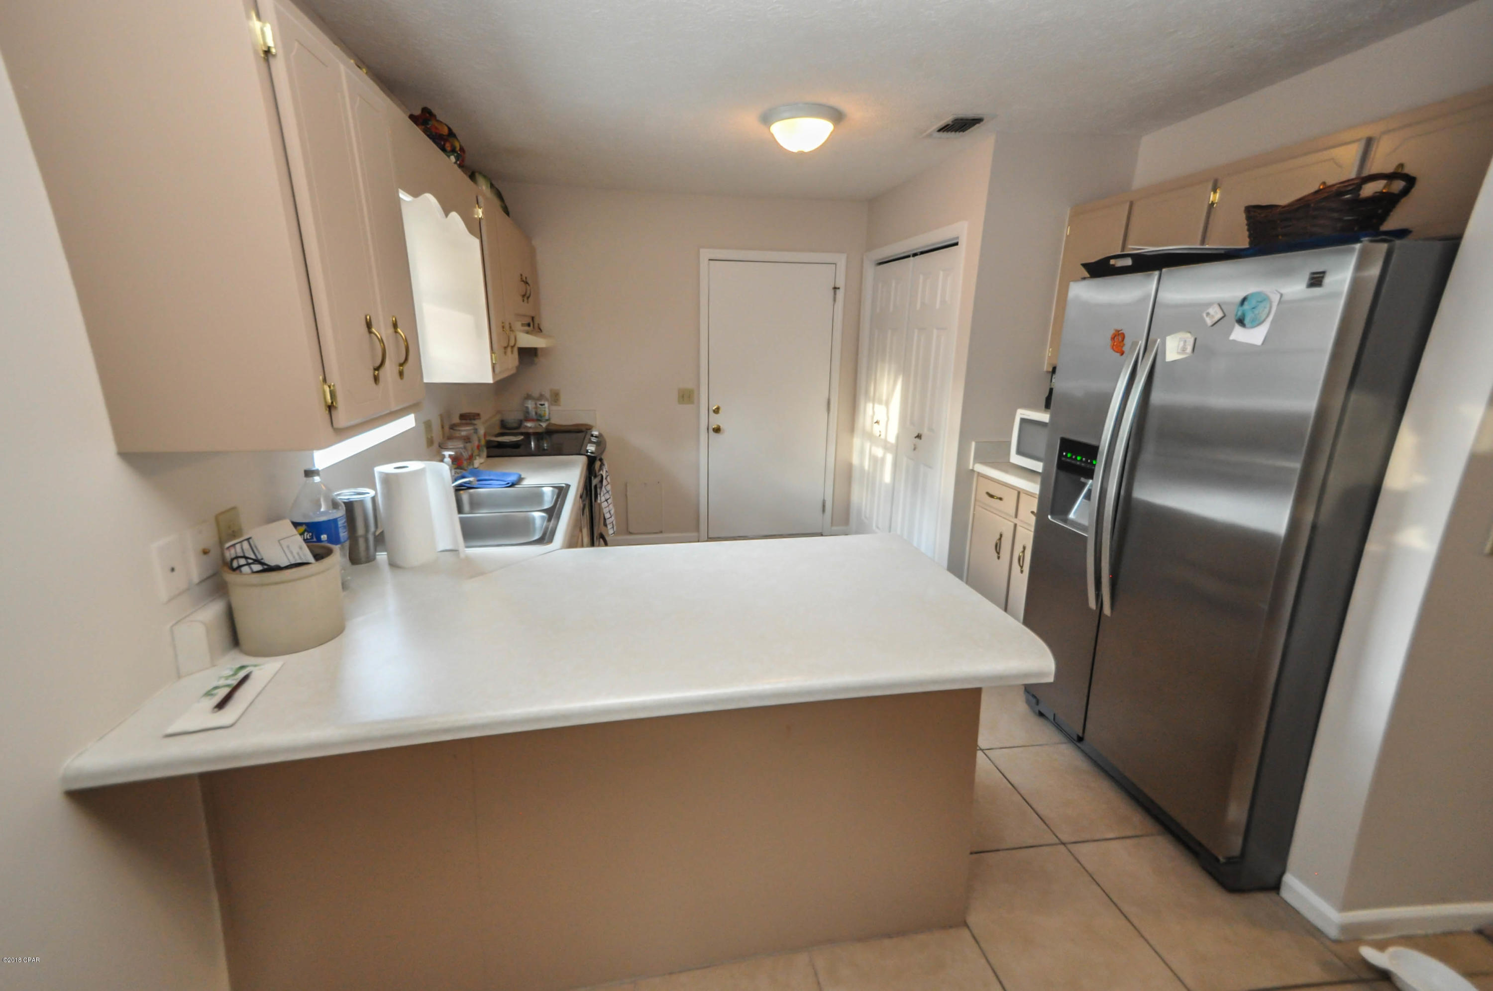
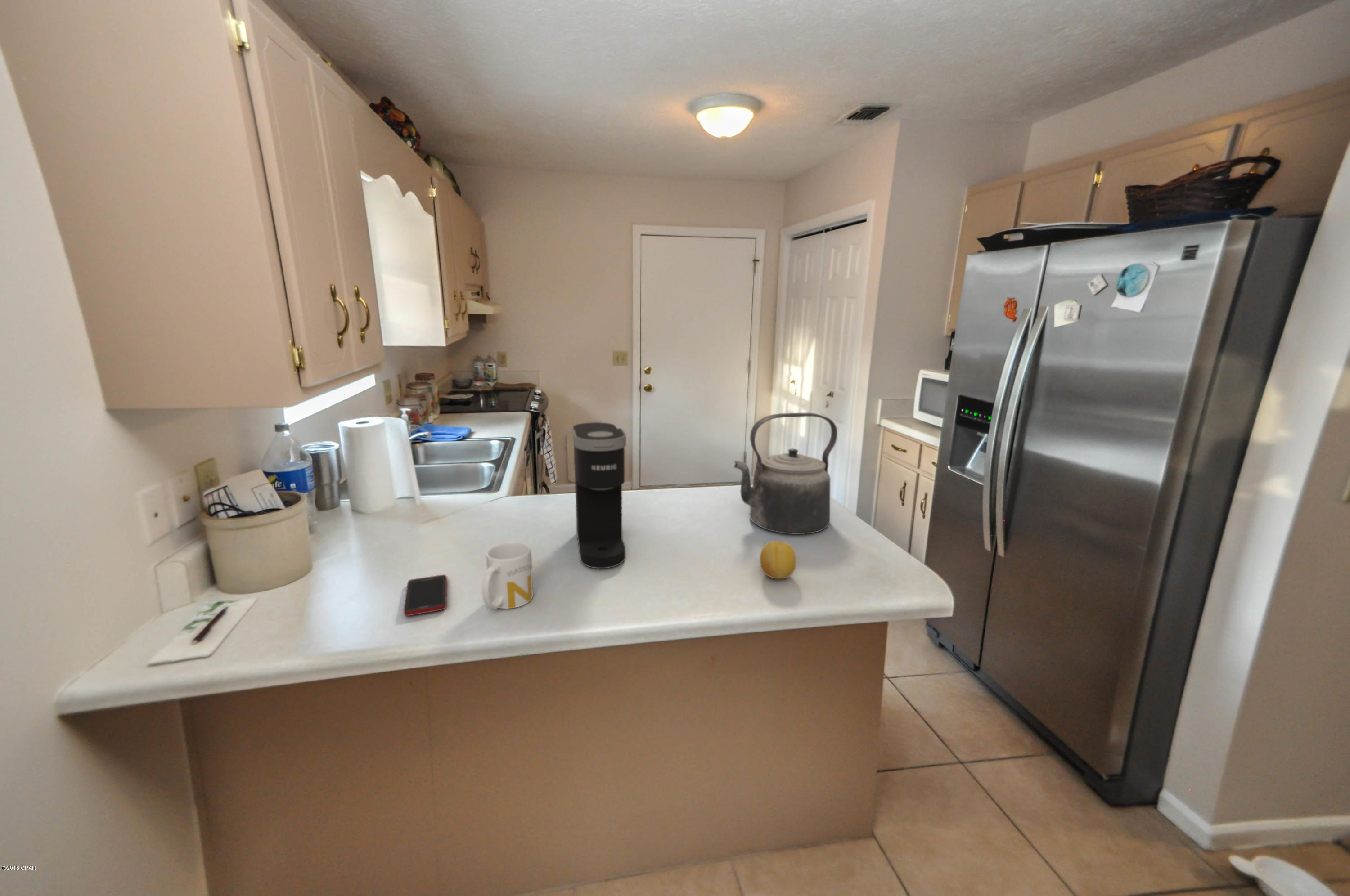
+ fruit (778, 560)
+ kettle (784, 469)
+ mug (508, 578)
+ cell phone (426, 594)
+ coffee maker (598, 488)
